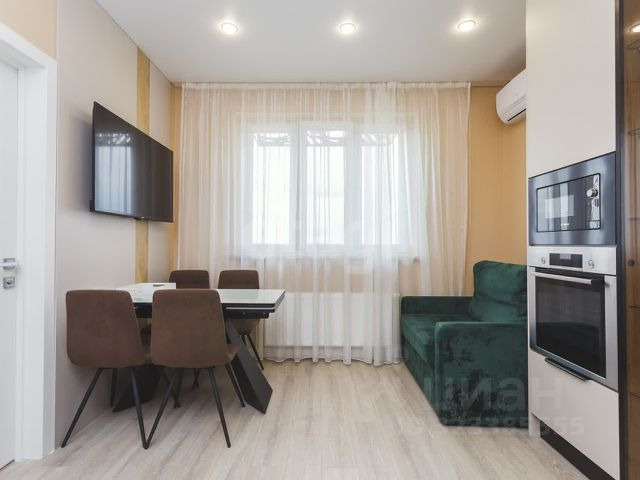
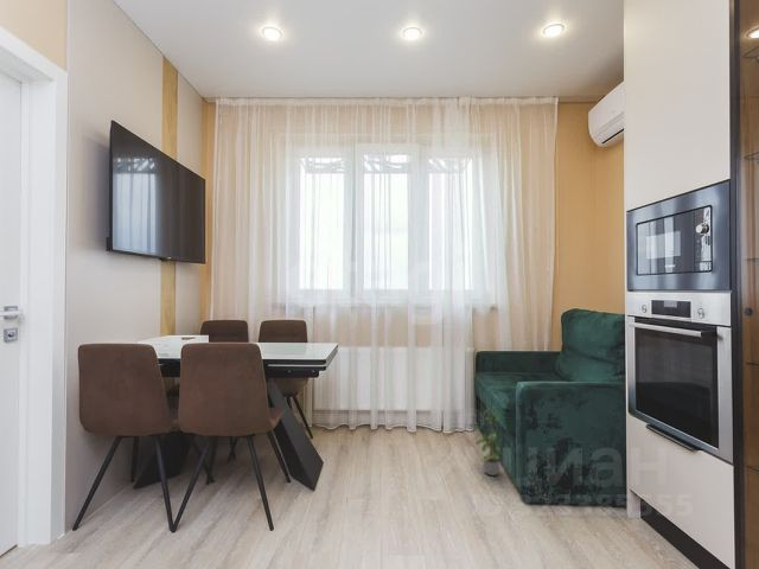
+ potted plant (490, 441)
